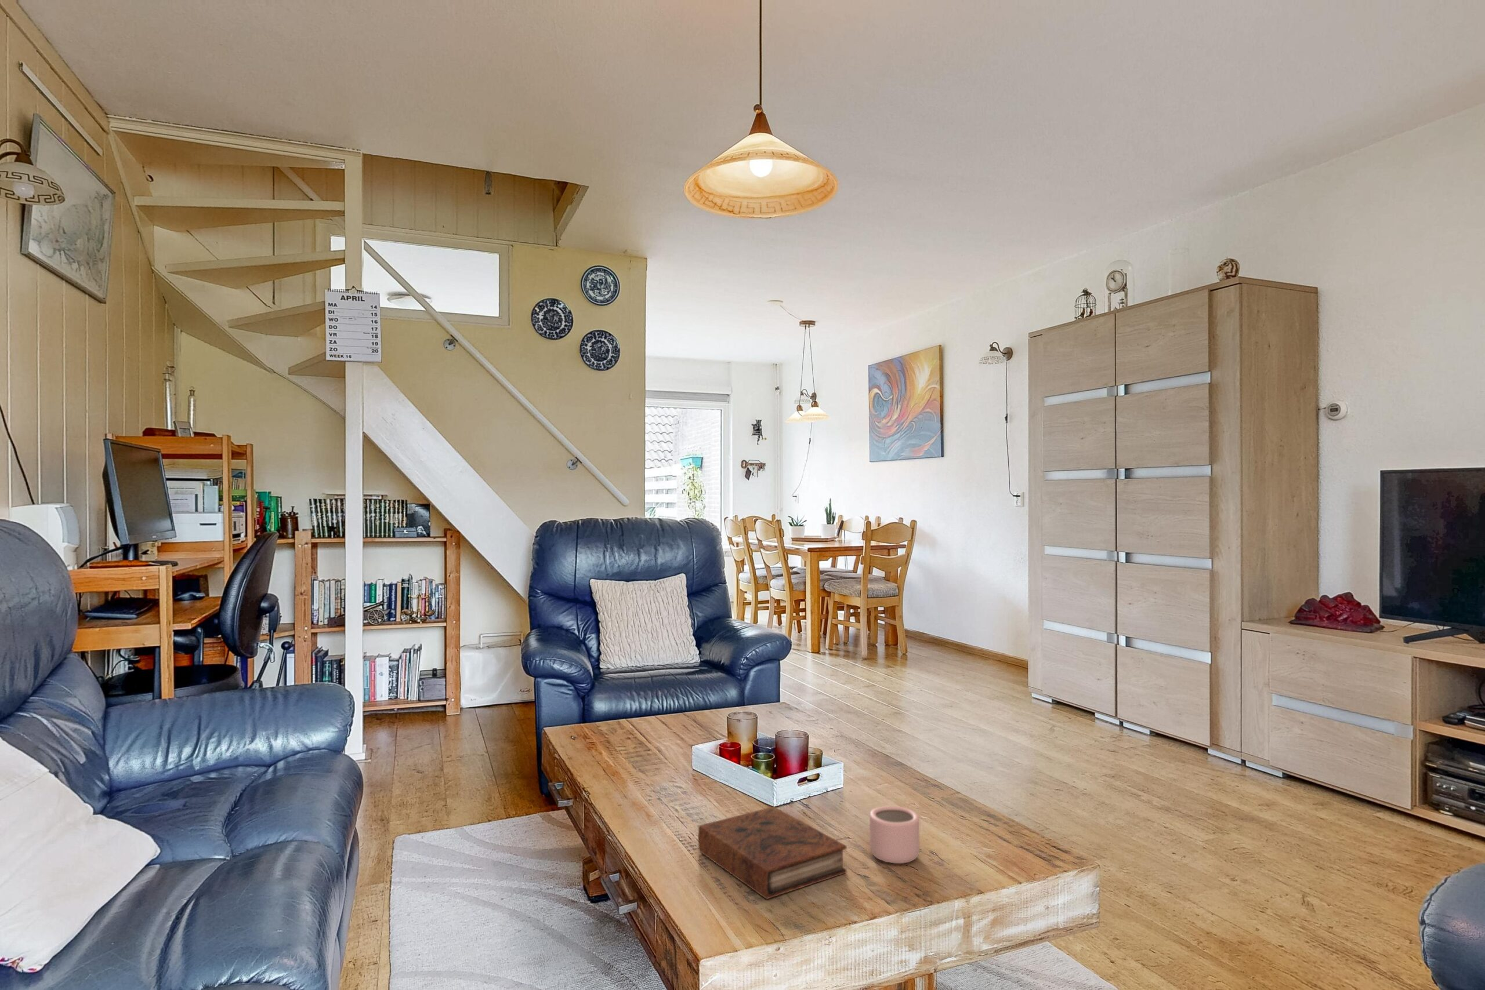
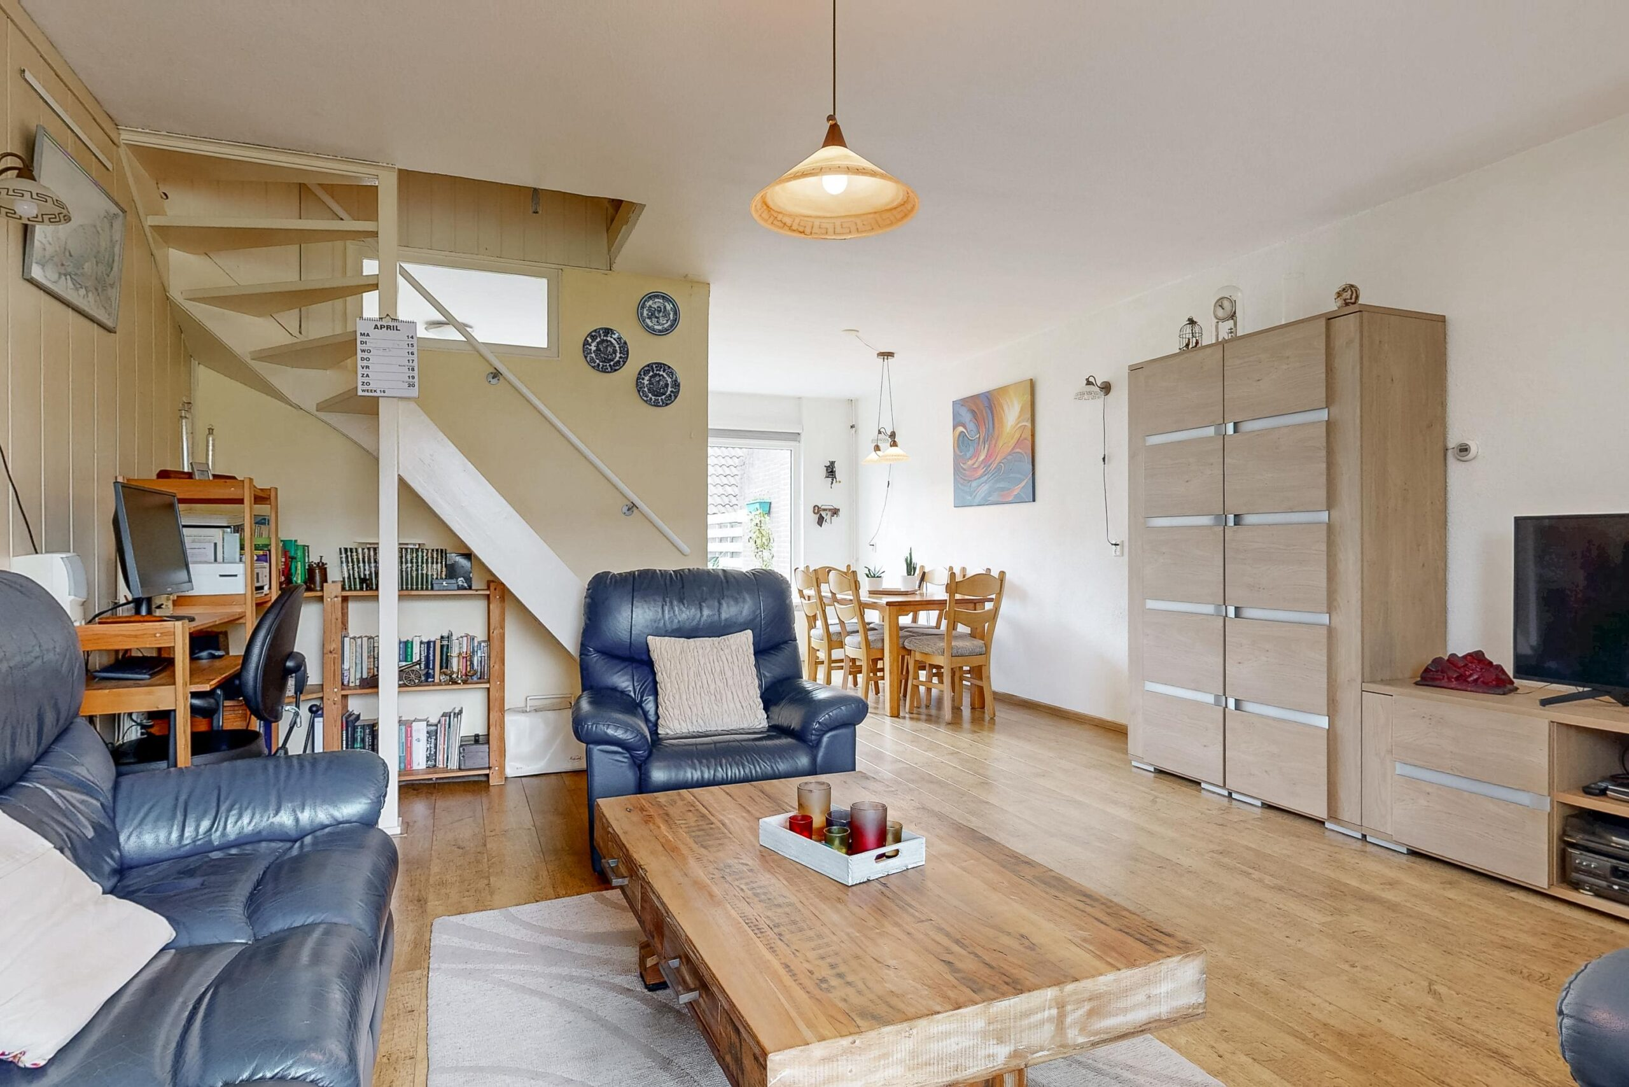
- mug (891, 832)
- book (770, 849)
